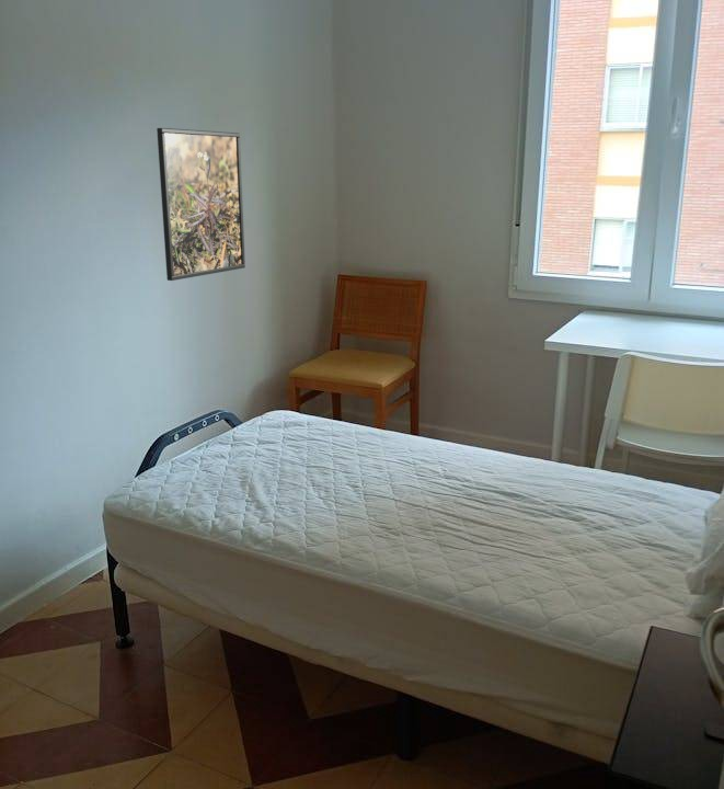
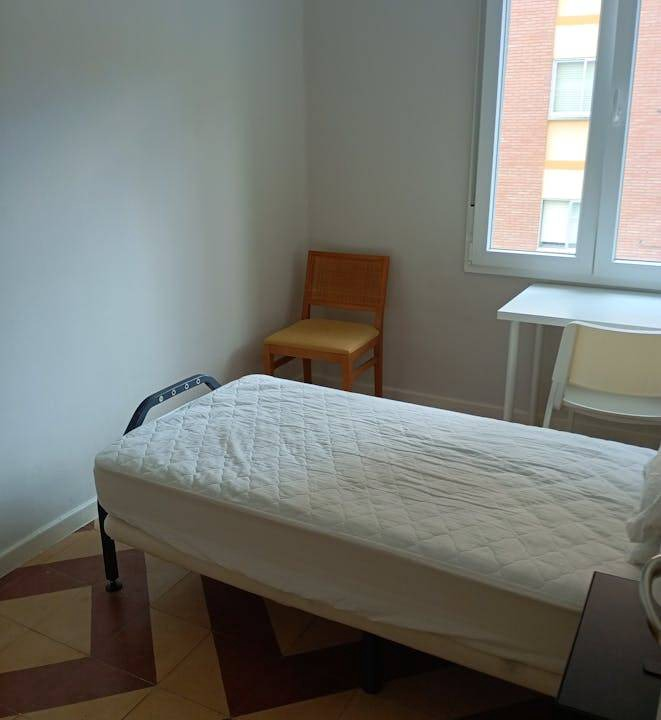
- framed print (205, 204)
